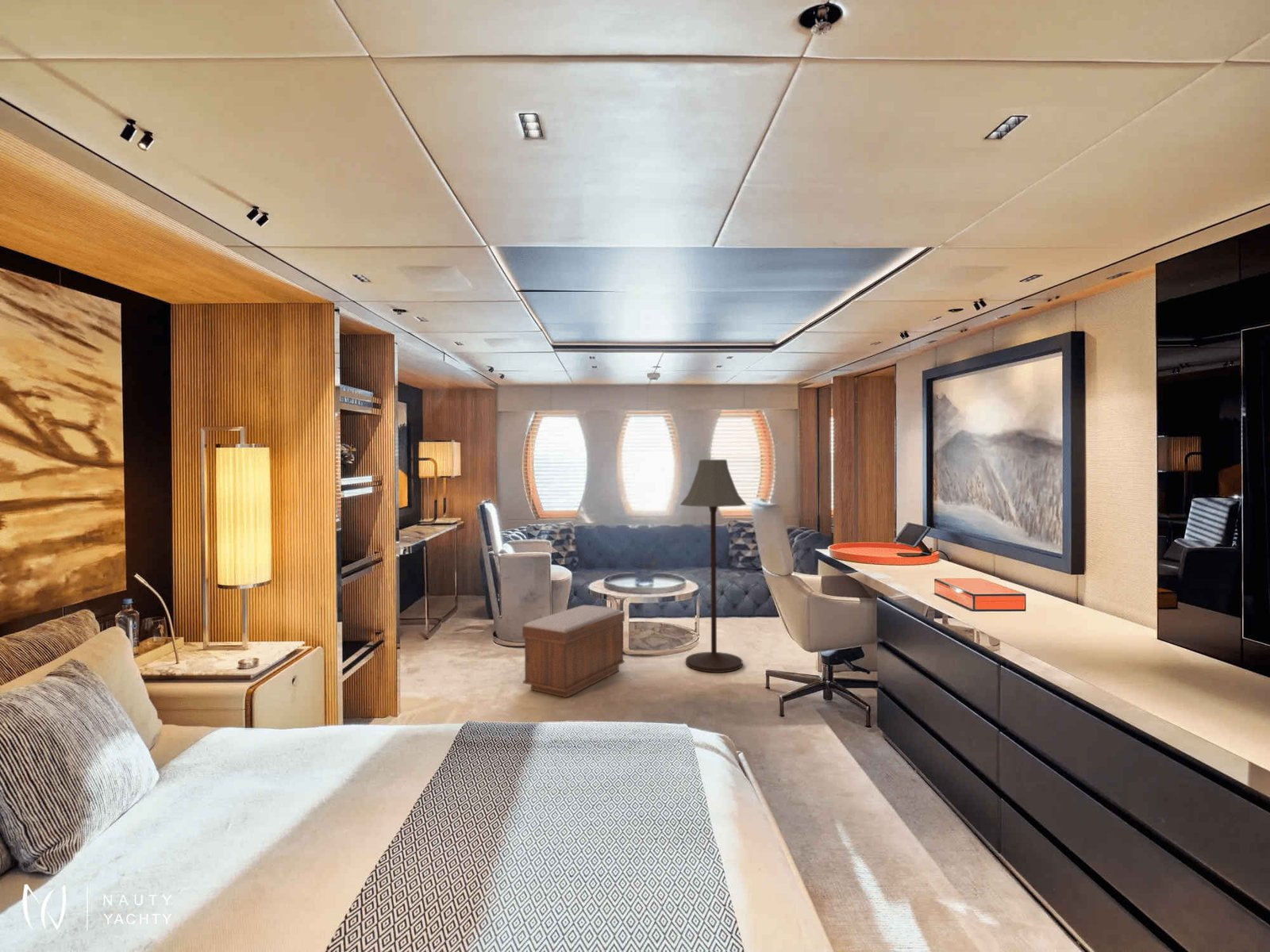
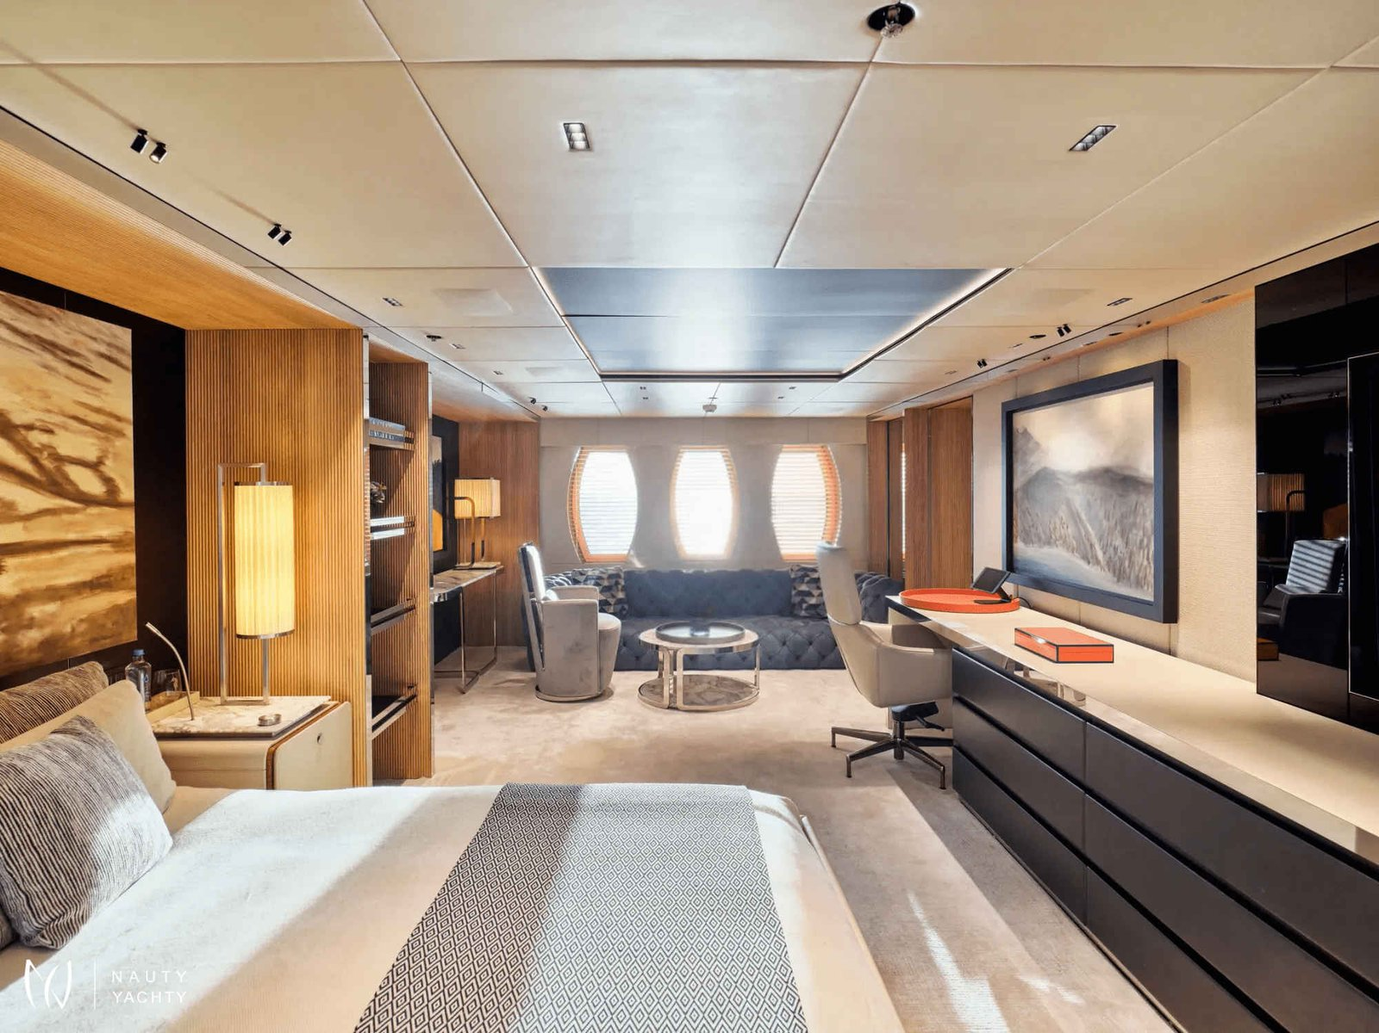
- bench (575, 647)
- floor lamp (713, 562)
